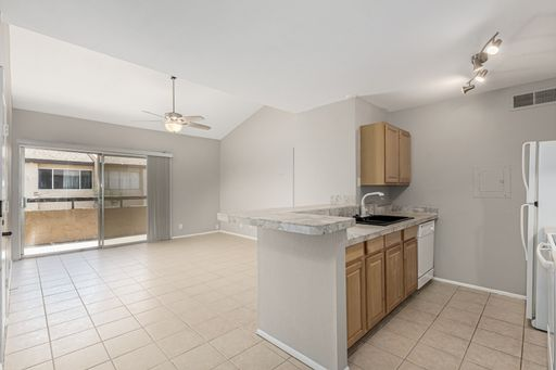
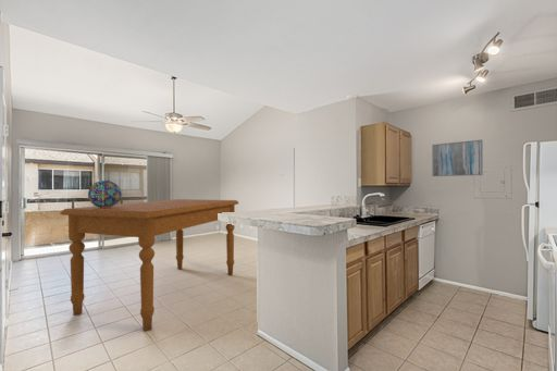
+ decorative sphere (104, 194)
+ wall art (456, 159)
+ dining table (176, 247)
